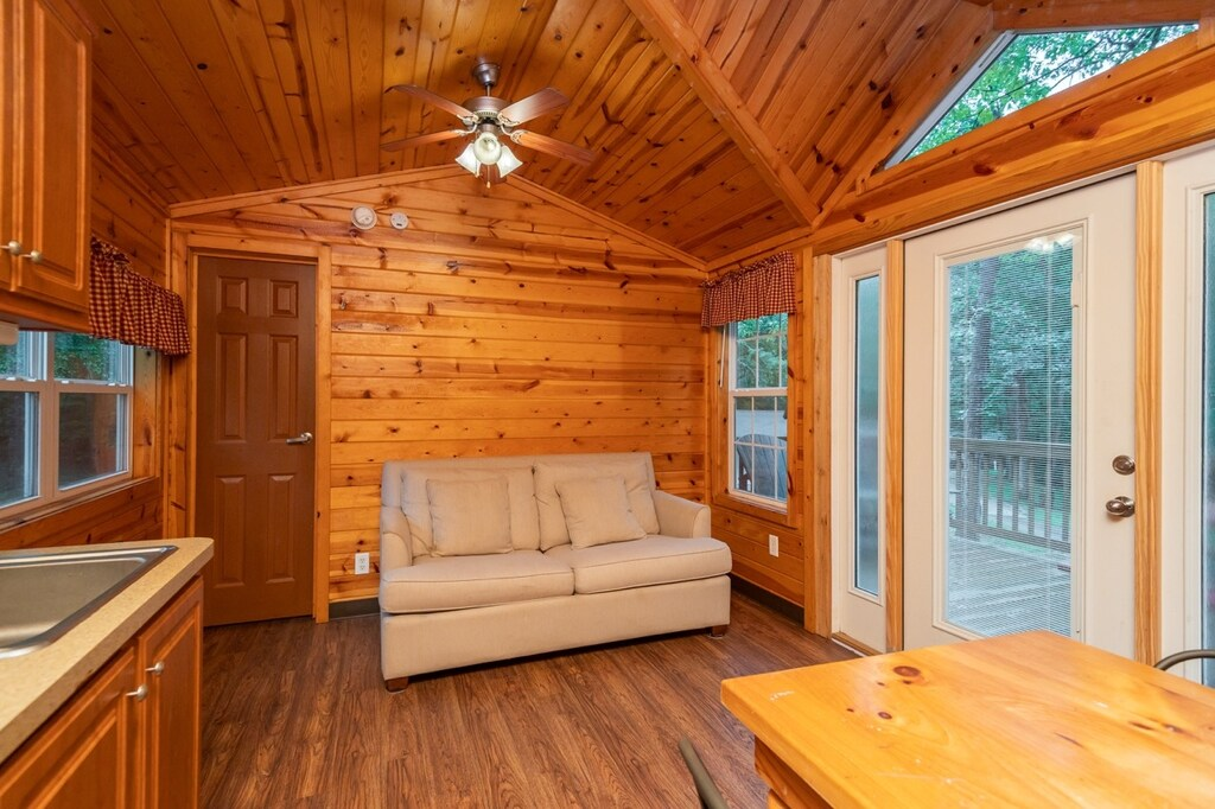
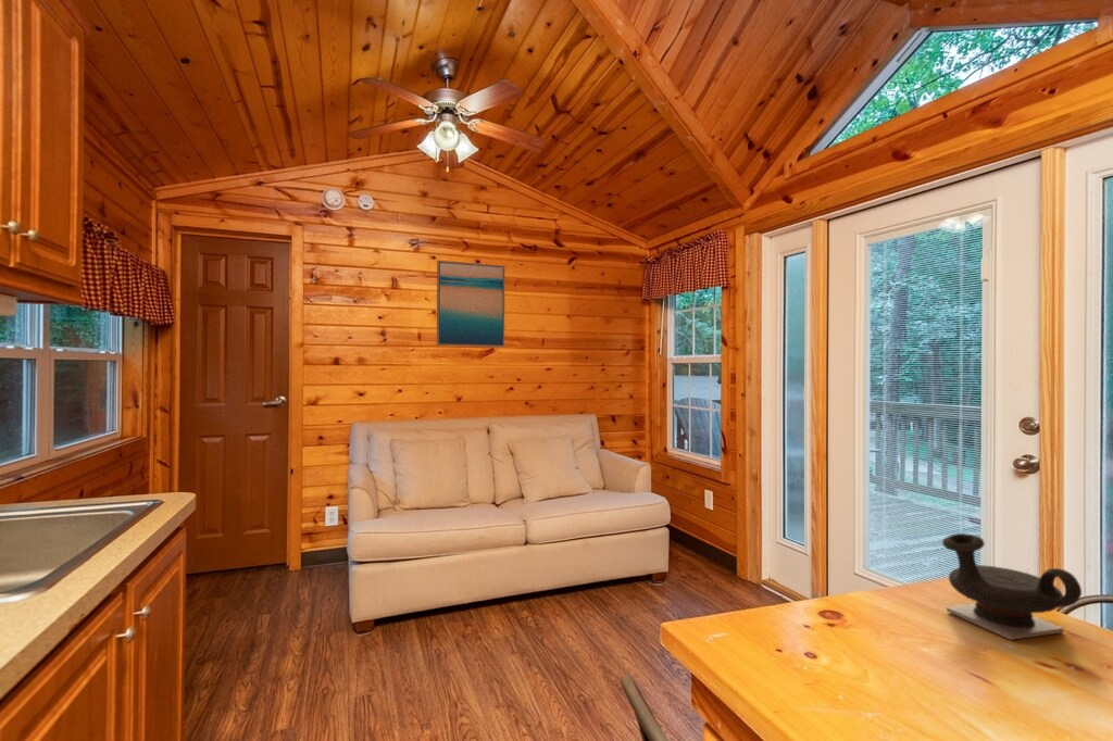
+ wall art (471, 304)
+ teapot (1006, 581)
